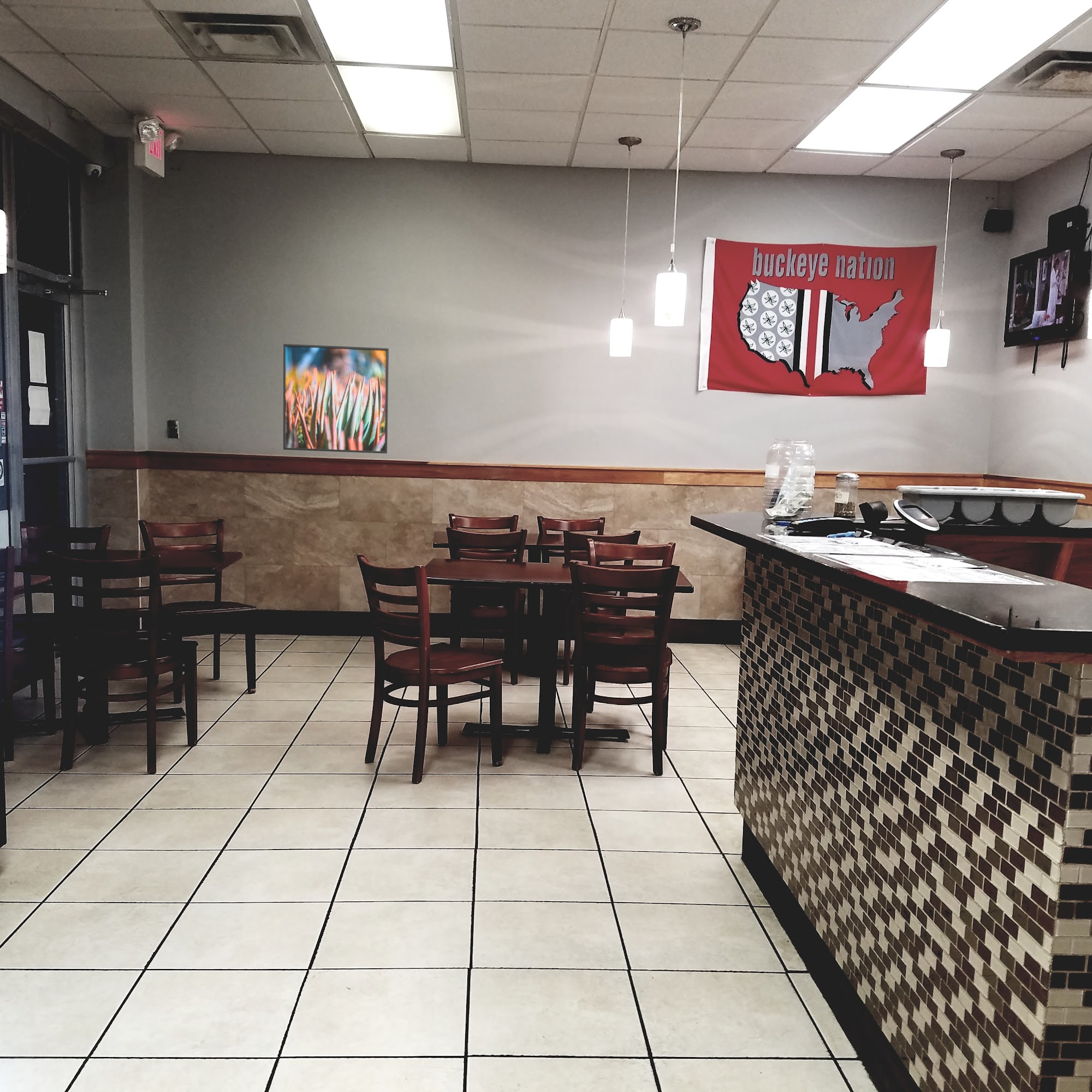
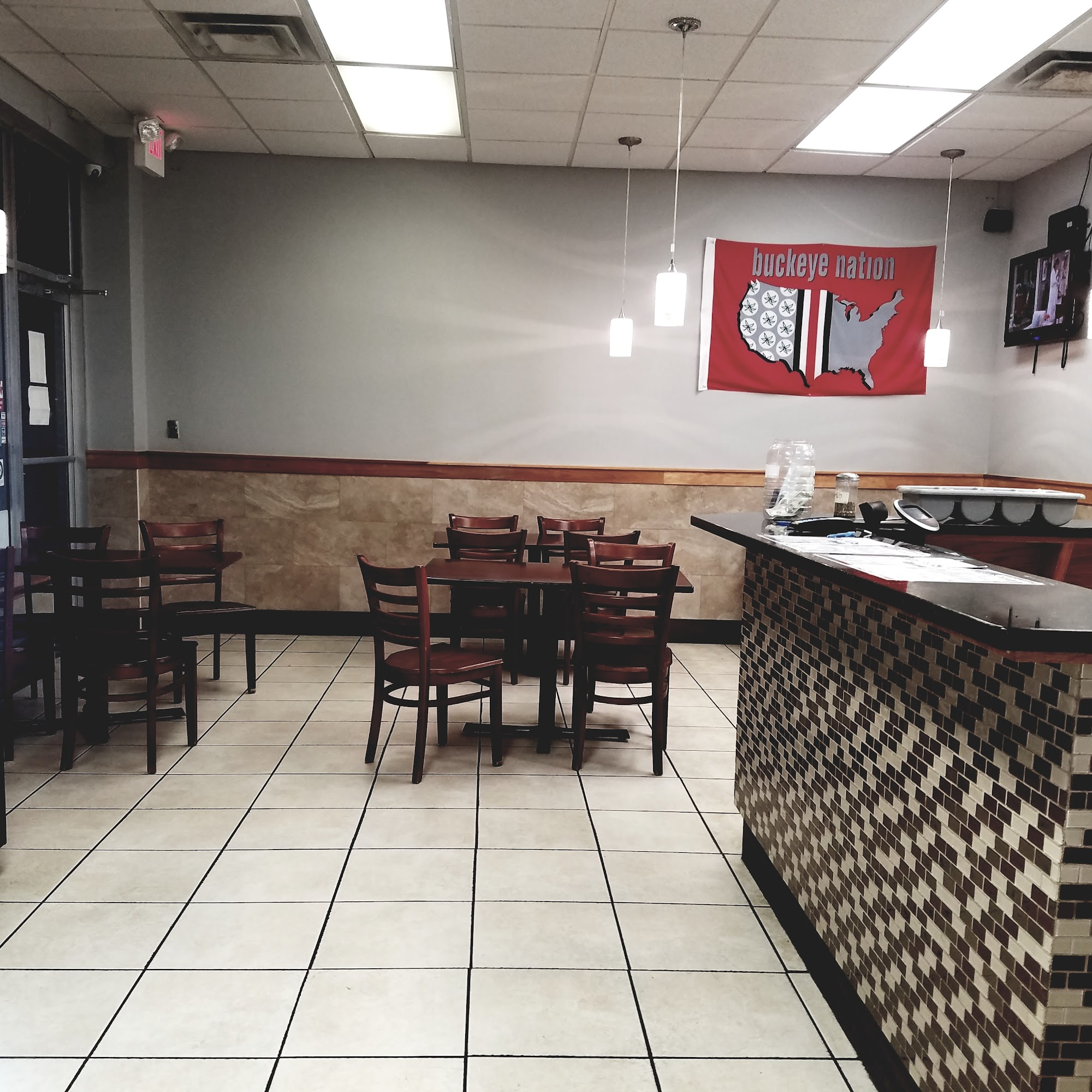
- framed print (336, 399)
